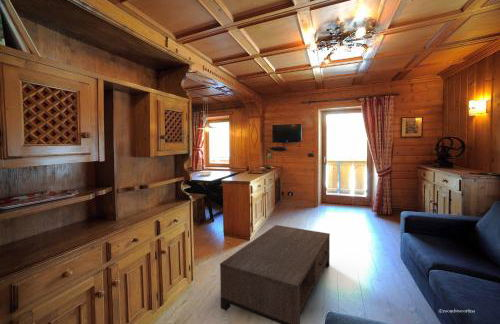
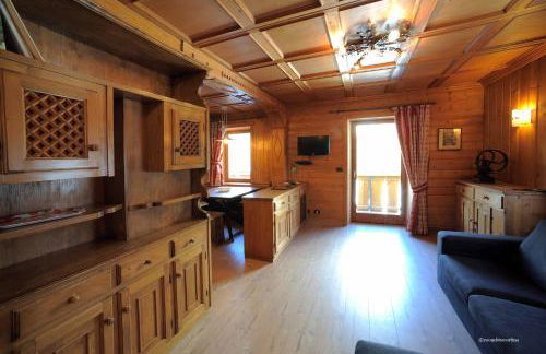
- coffee table (283, 265)
